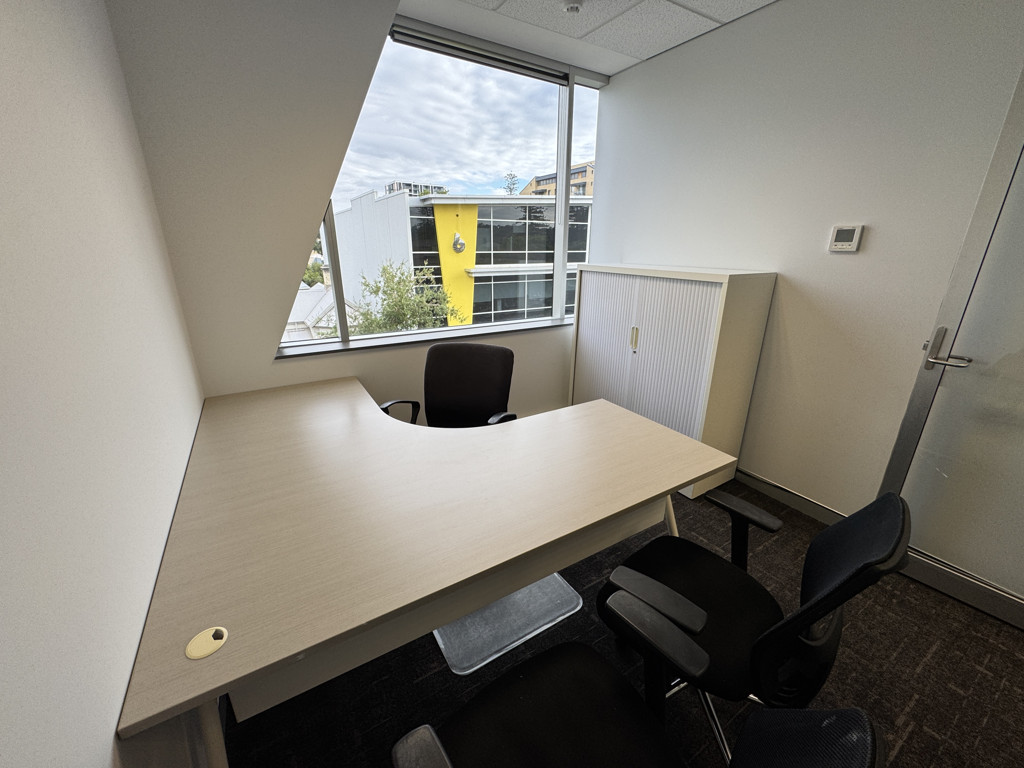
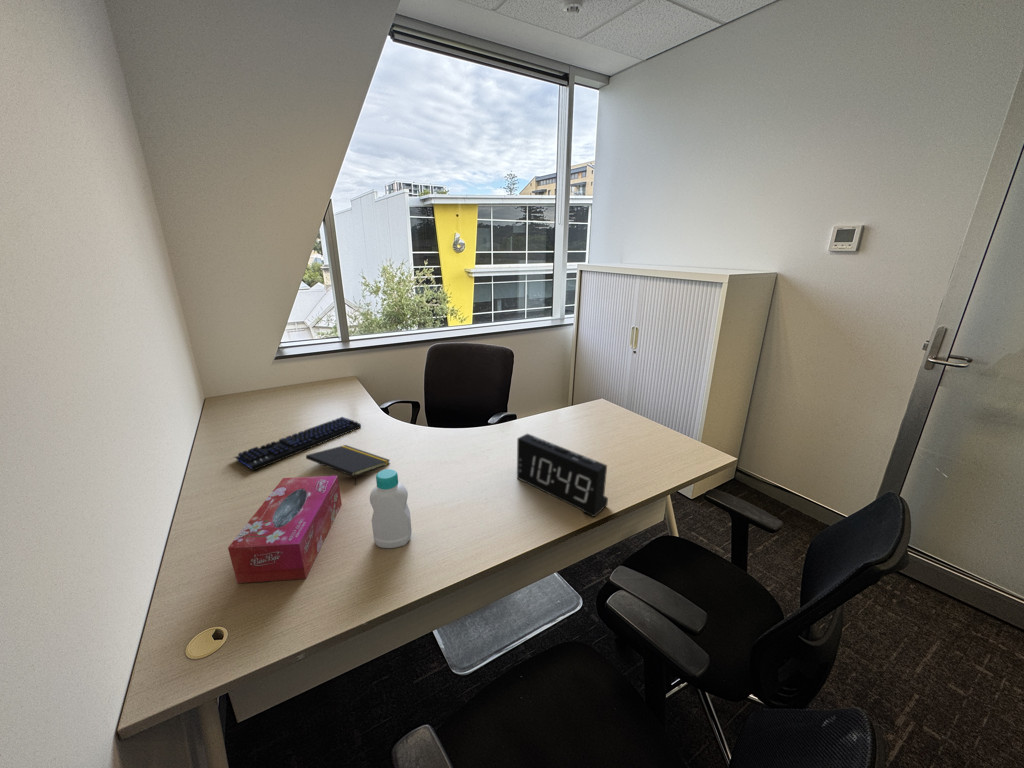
+ tissue box (293, 523)
+ notepad (348, 459)
+ alarm clock (560, 469)
+ bottle (390, 507)
+ keyboard (301, 439)
